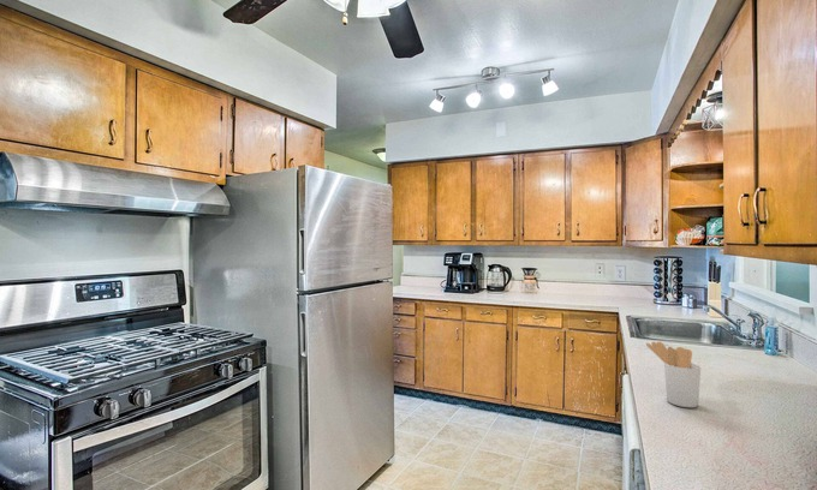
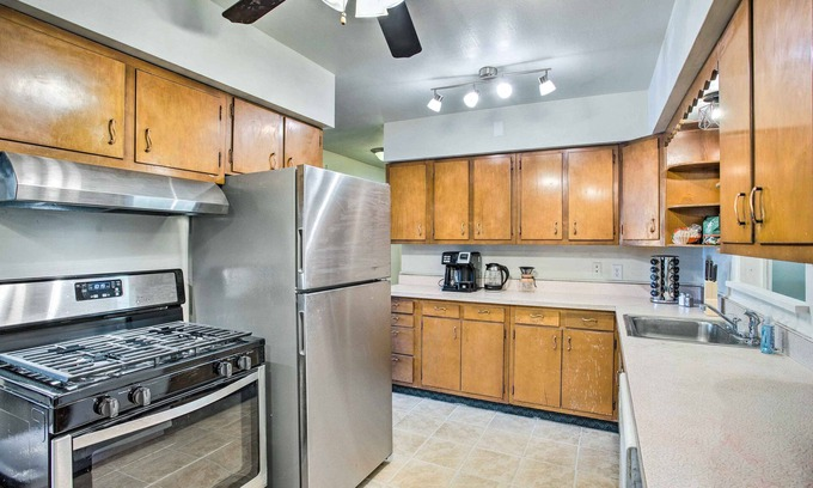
- utensil holder (673, 371)
